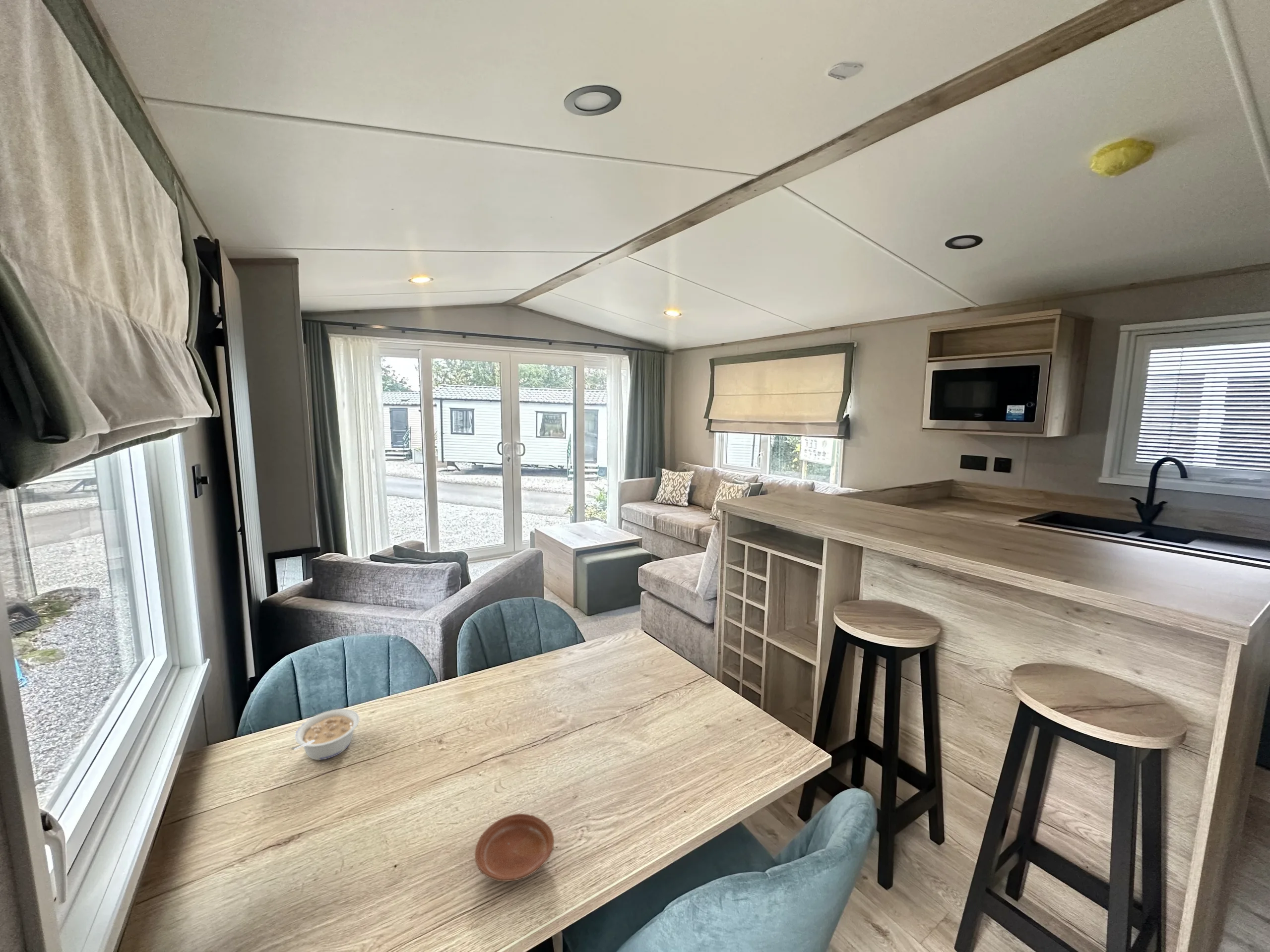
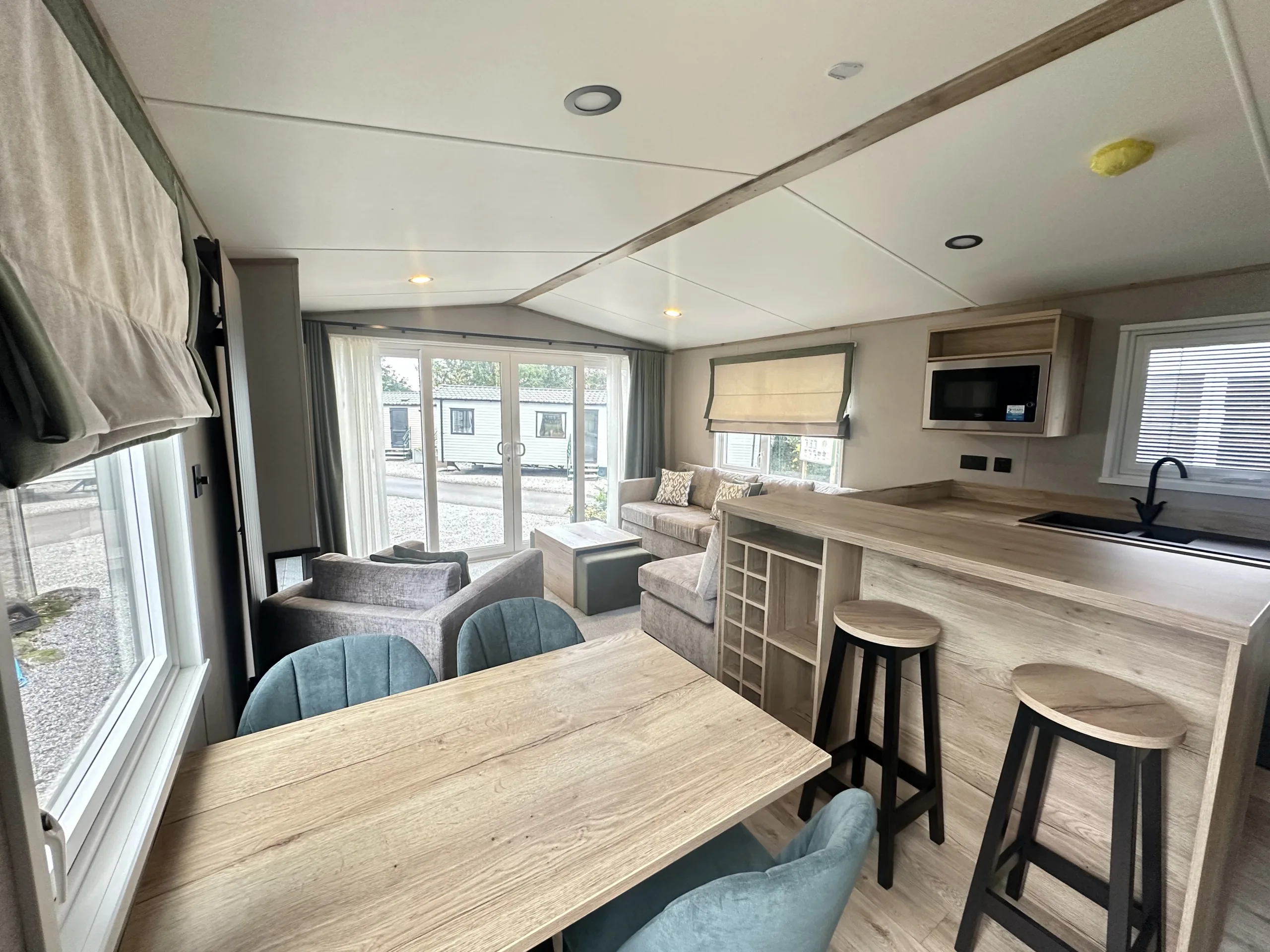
- legume (328, 735)
- plate (515, 851)
